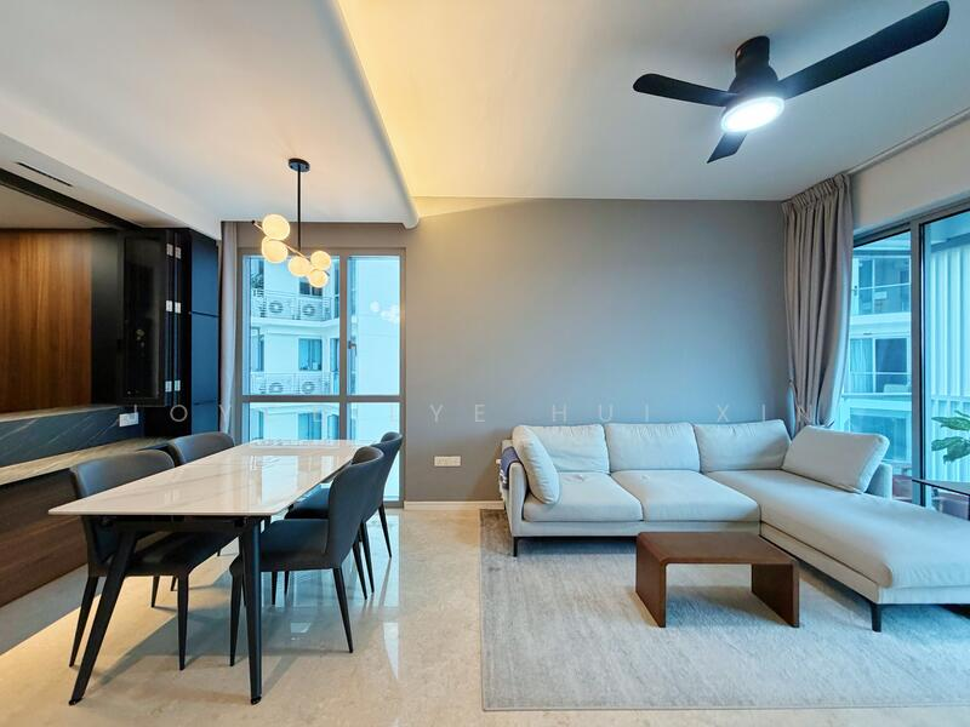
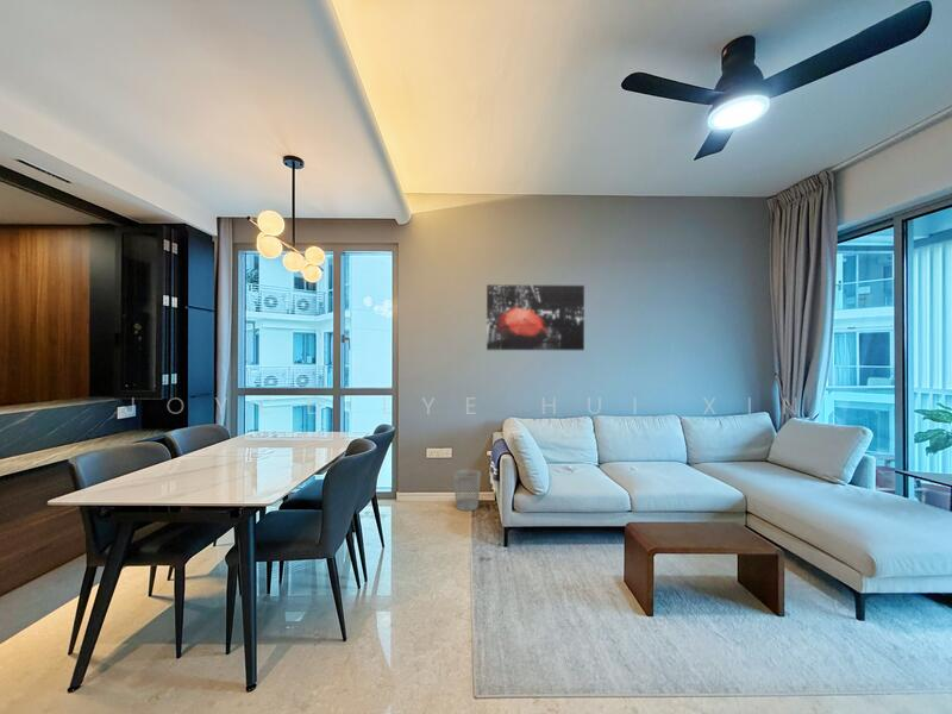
+ wall art (534, 318)
+ wastebasket (466, 490)
